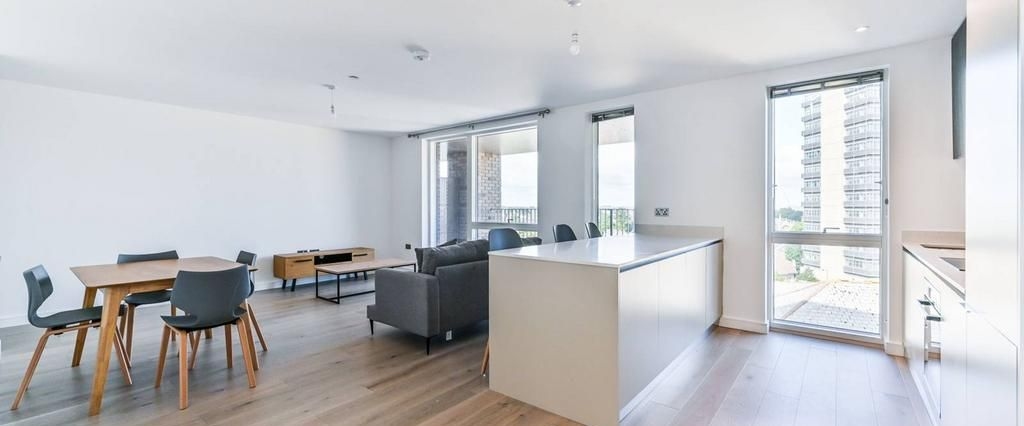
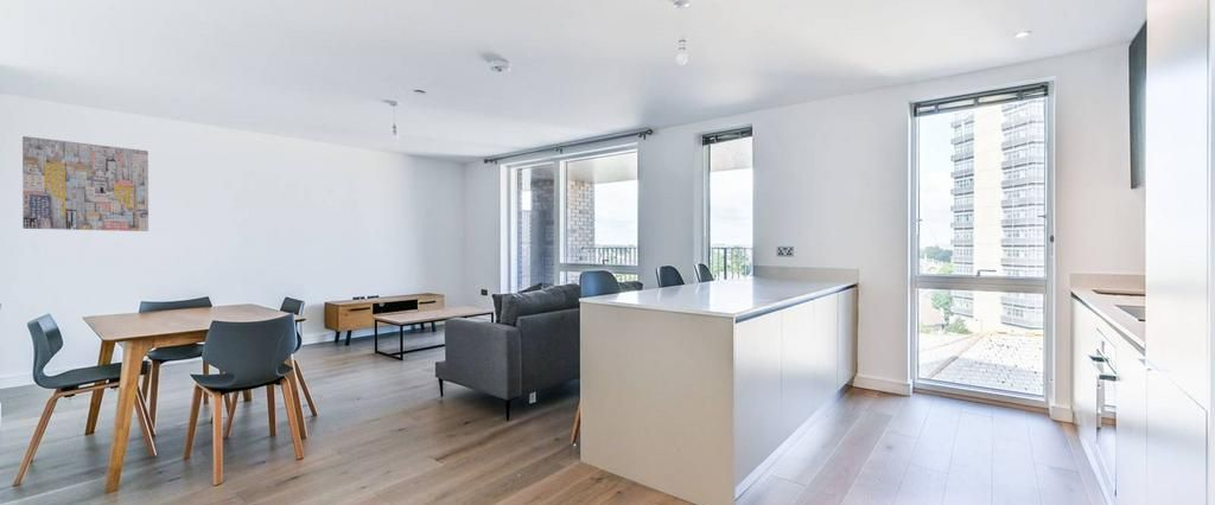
+ wall art (89, 186)
